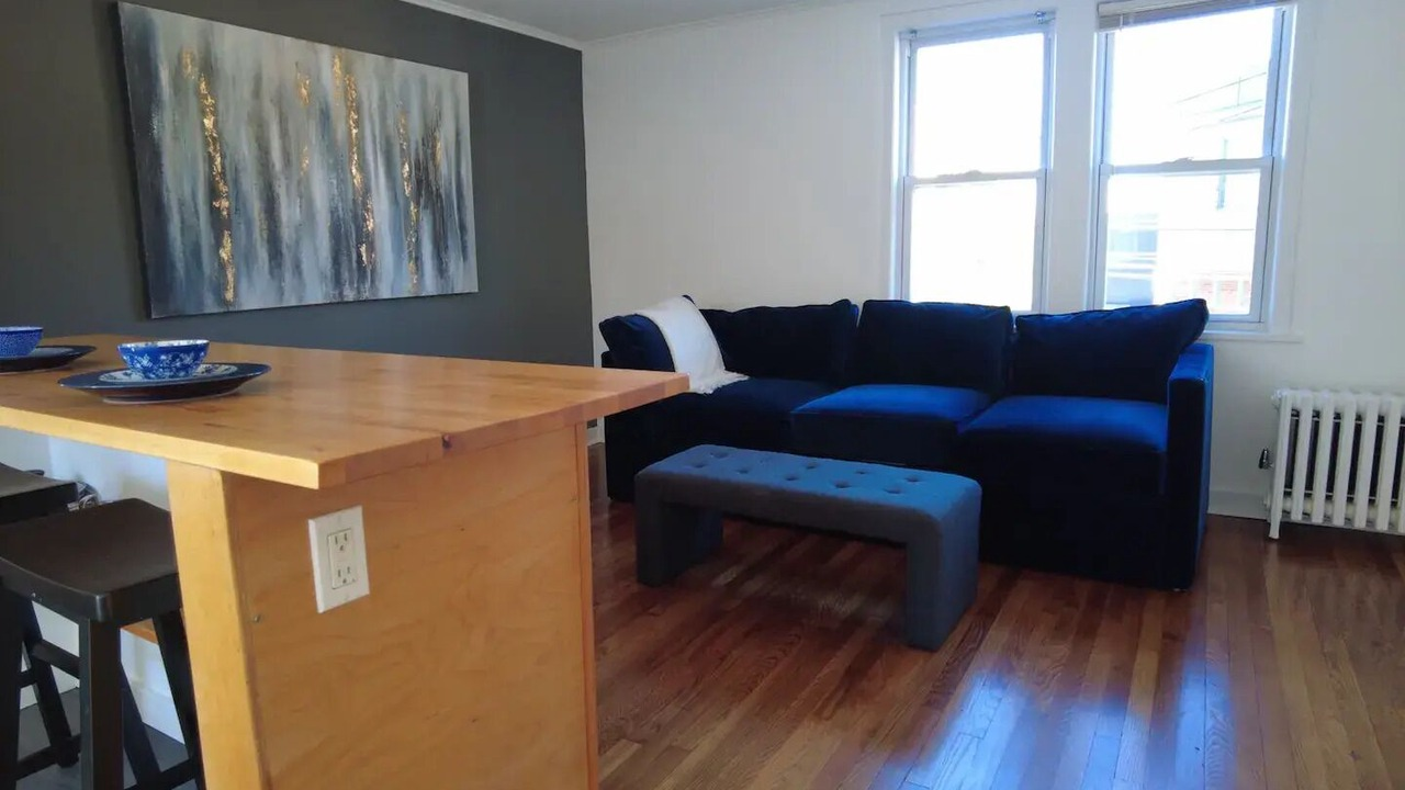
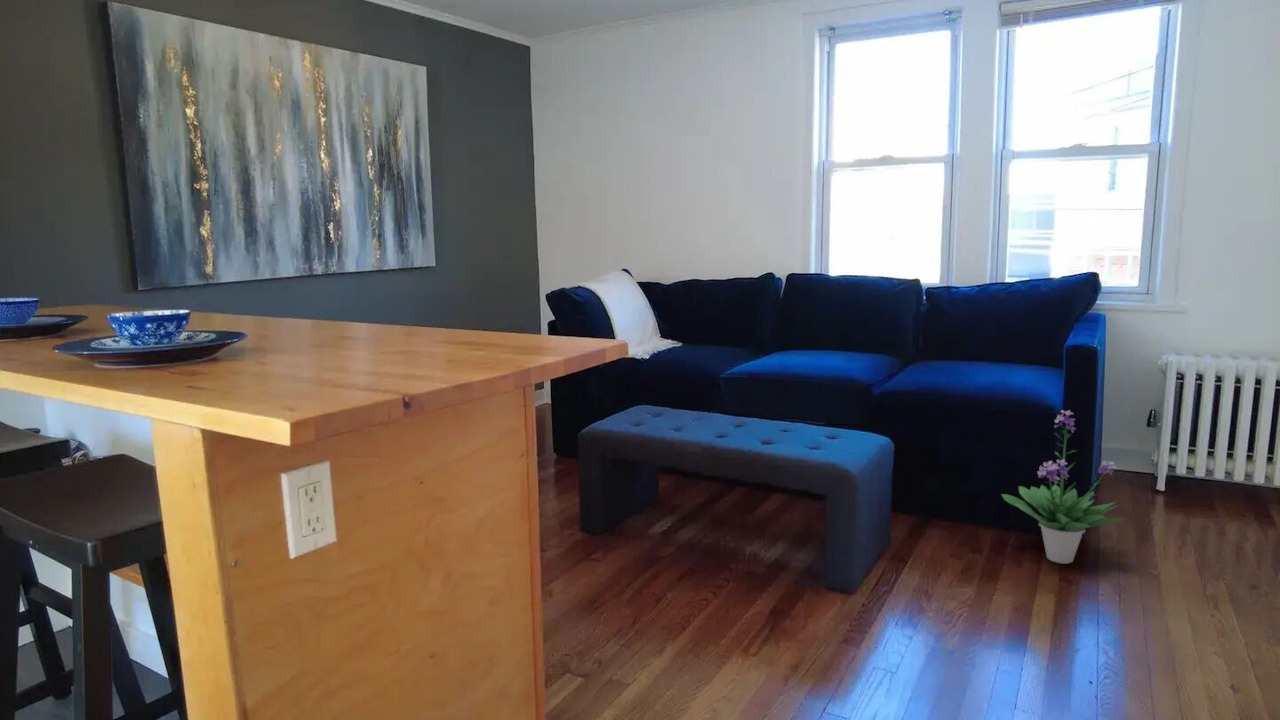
+ potted plant (1062, 487)
